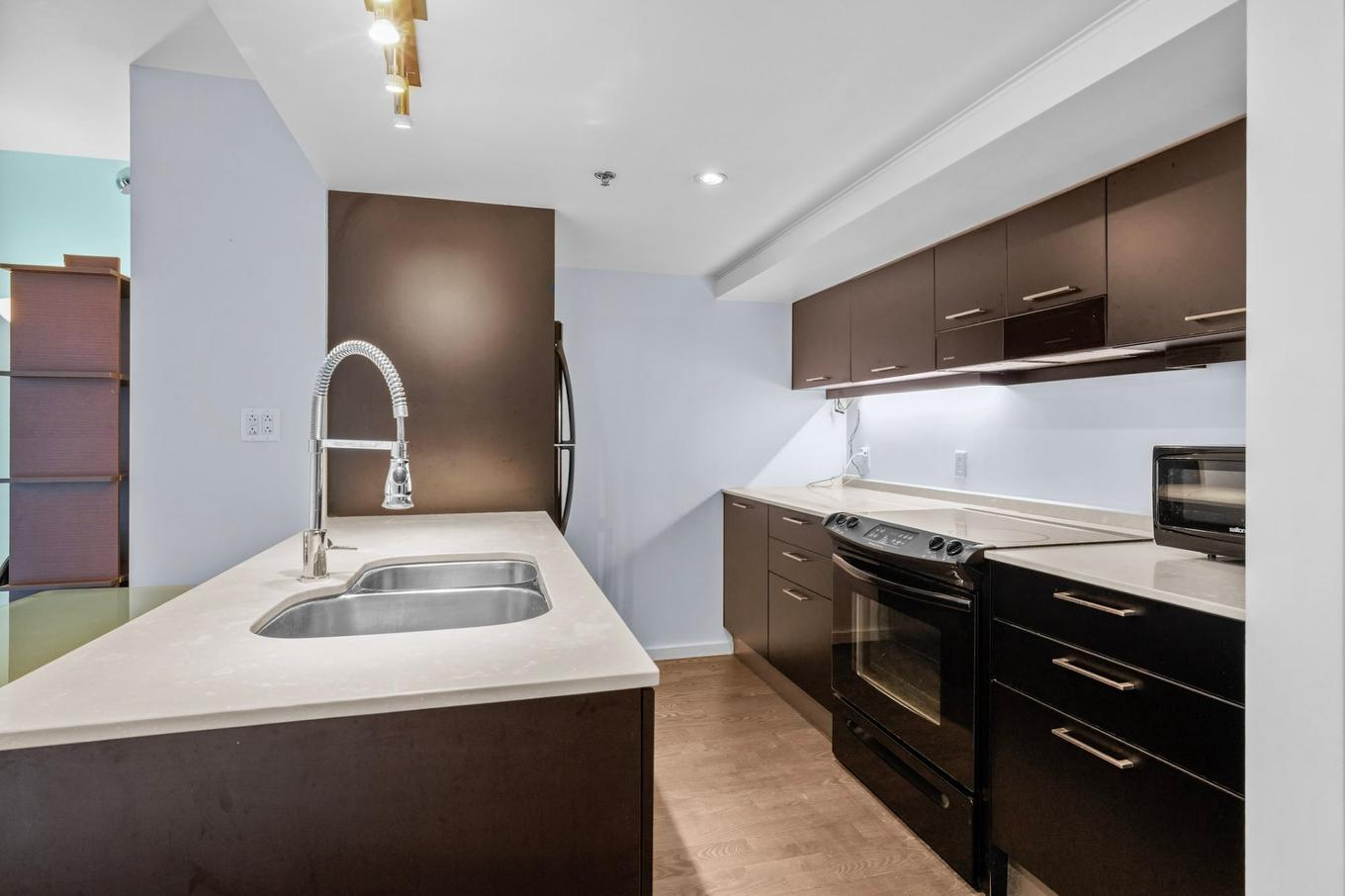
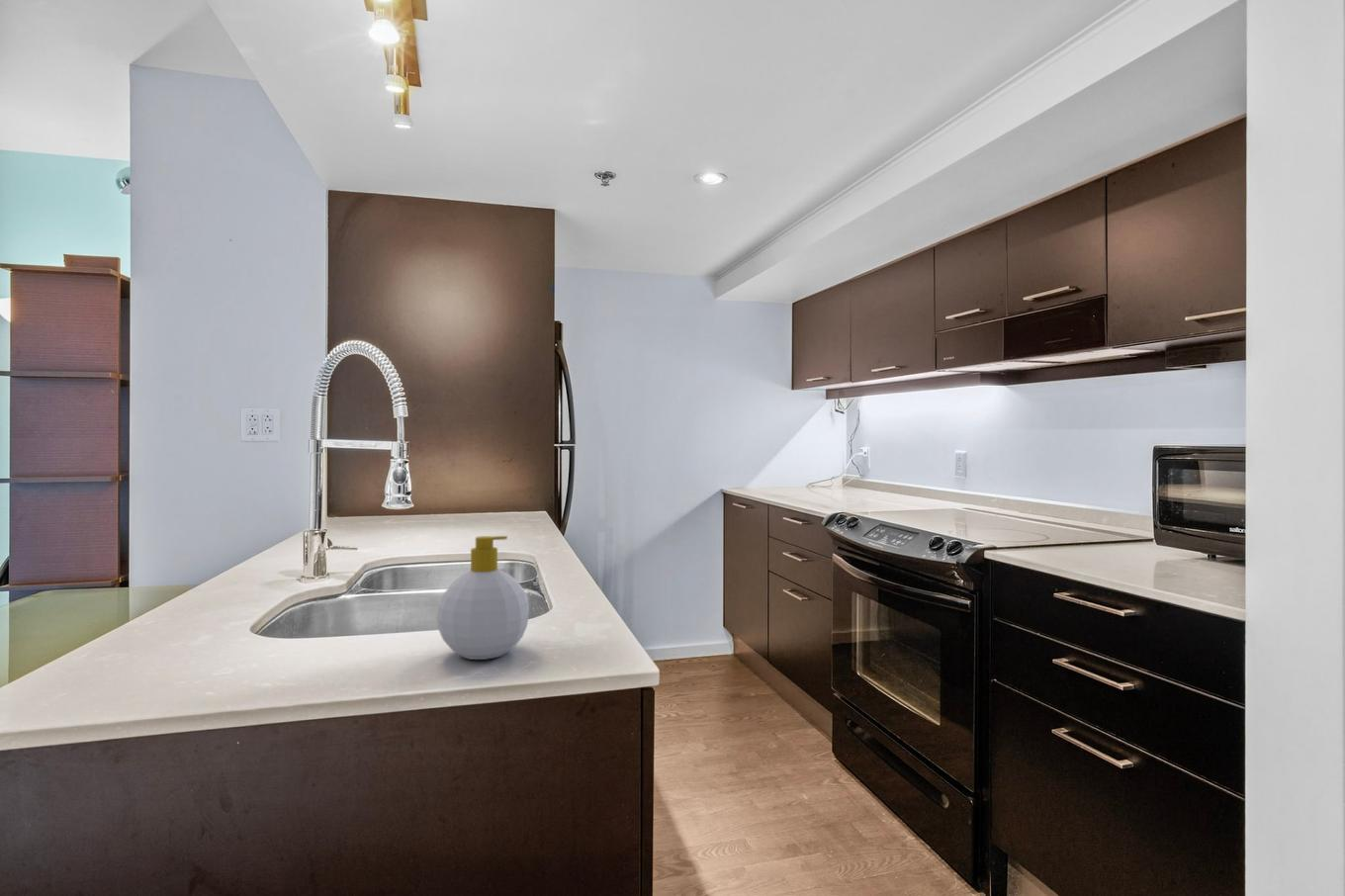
+ soap bottle (484, 594)
